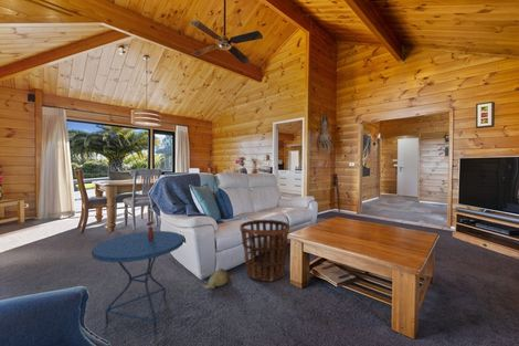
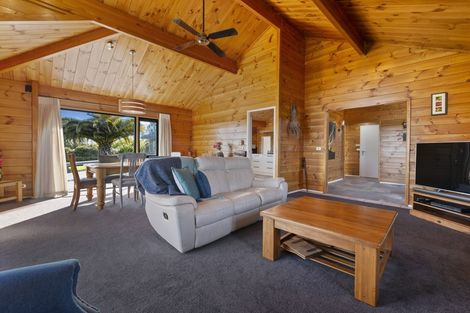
- side table (144, 273)
- basket (264, 248)
- plush toy (216, 280)
